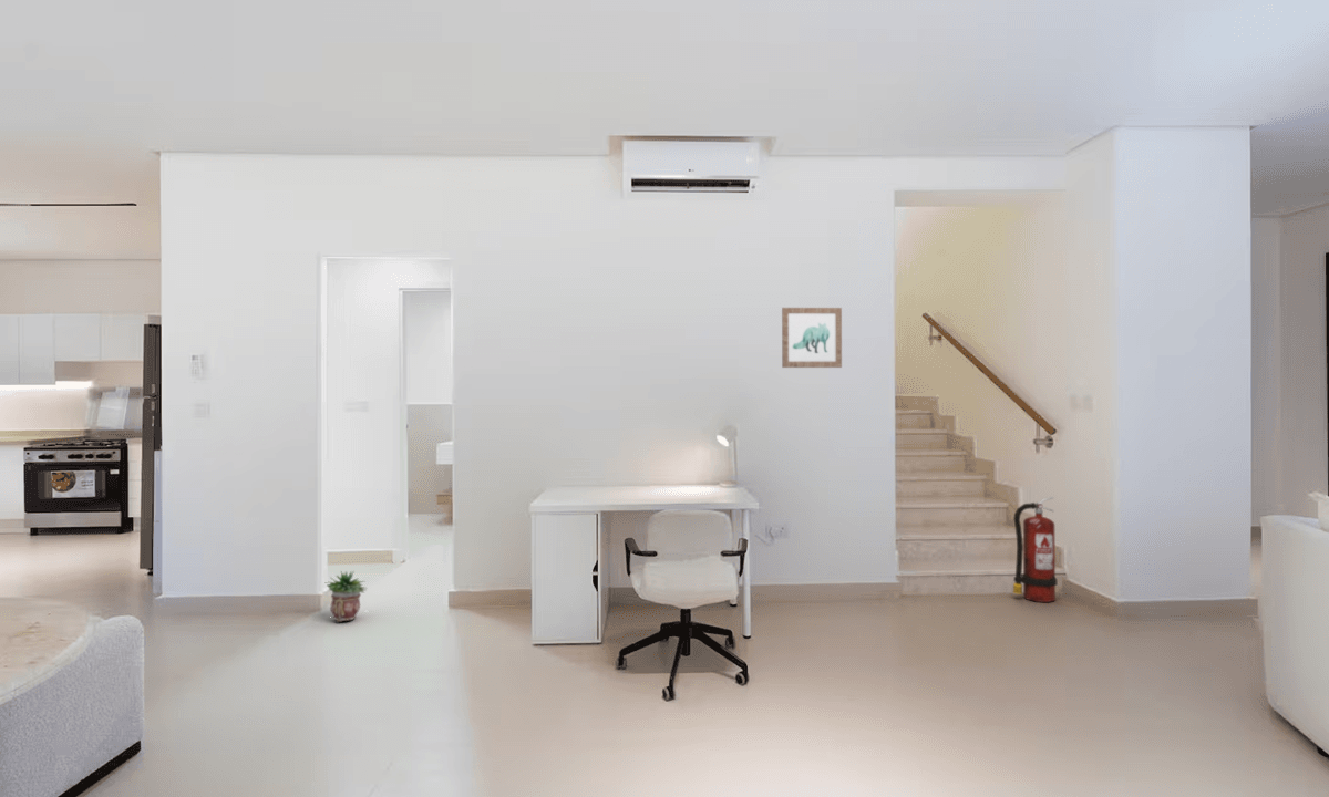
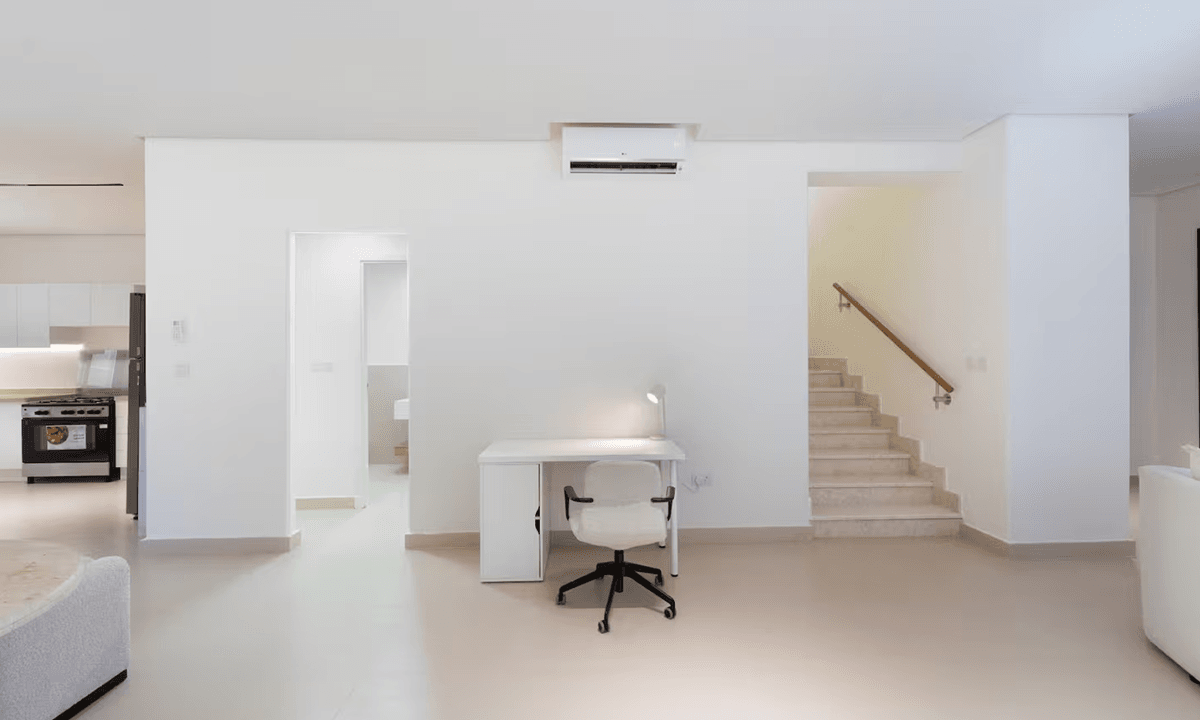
- fire extinguisher (1033, 548)
- potted plant (346, 594)
- wall art (812, 338)
